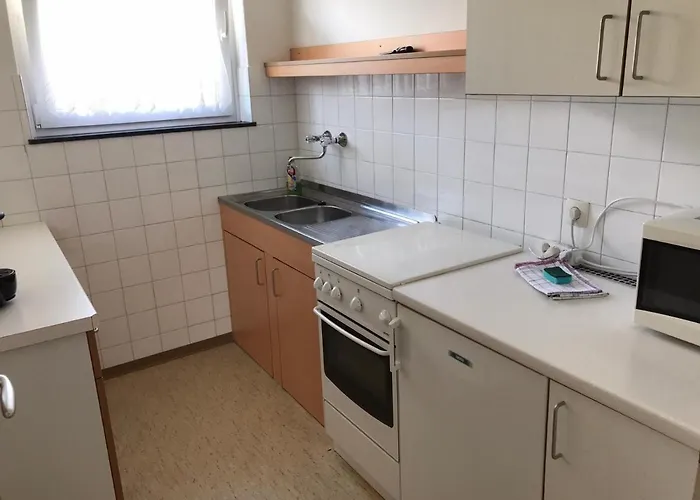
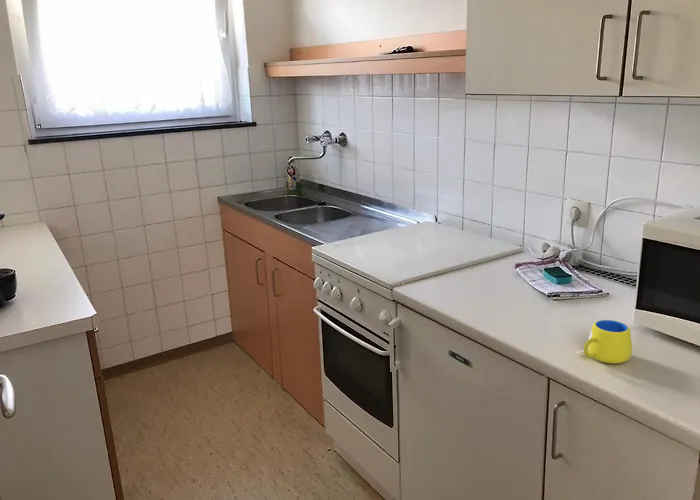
+ mug (605, 342)
